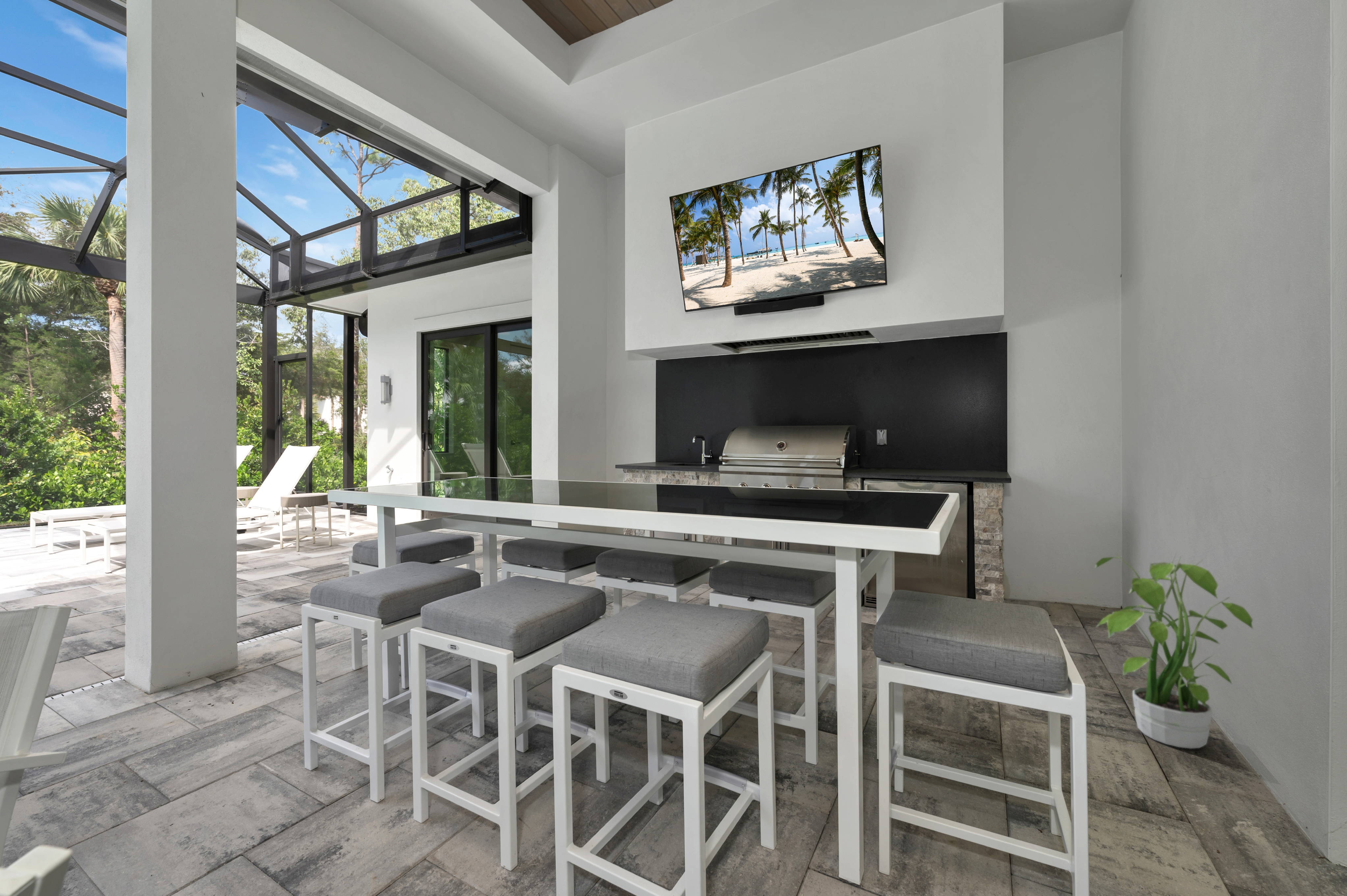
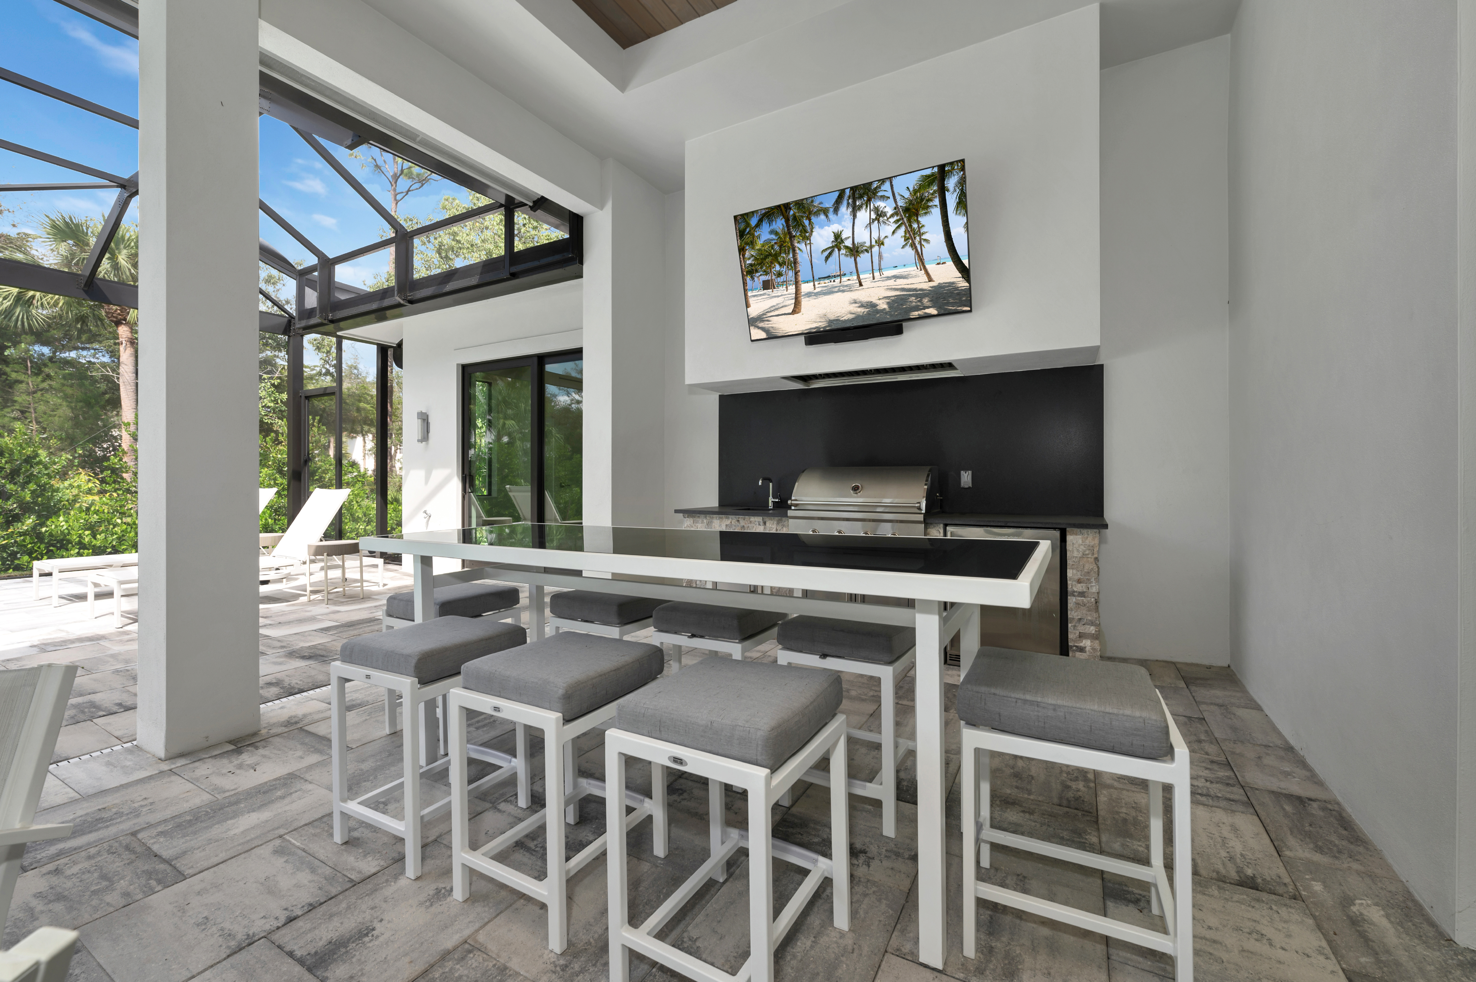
- potted plant (1161, 643)
